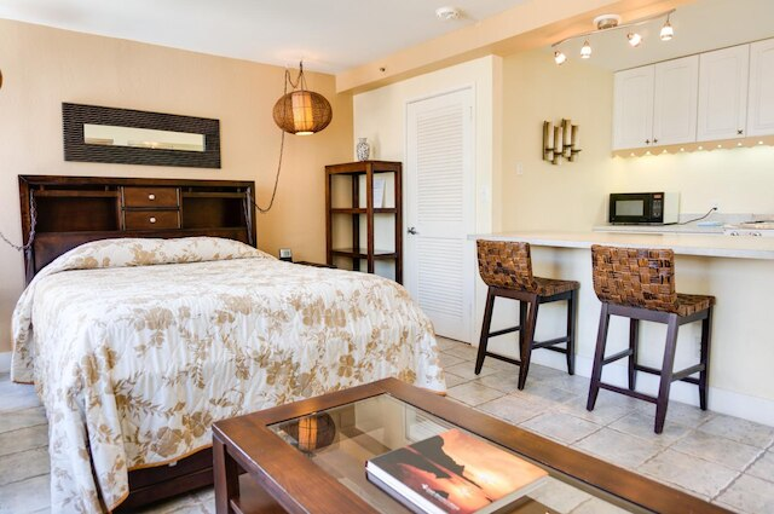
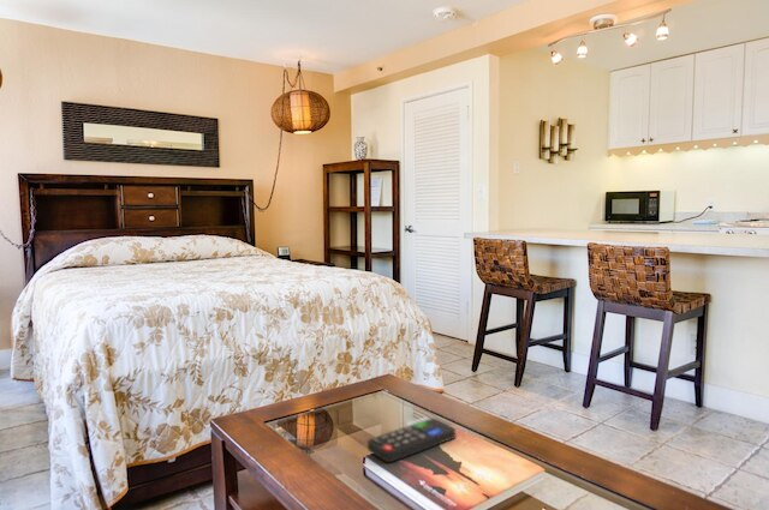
+ remote control (412, 438)
